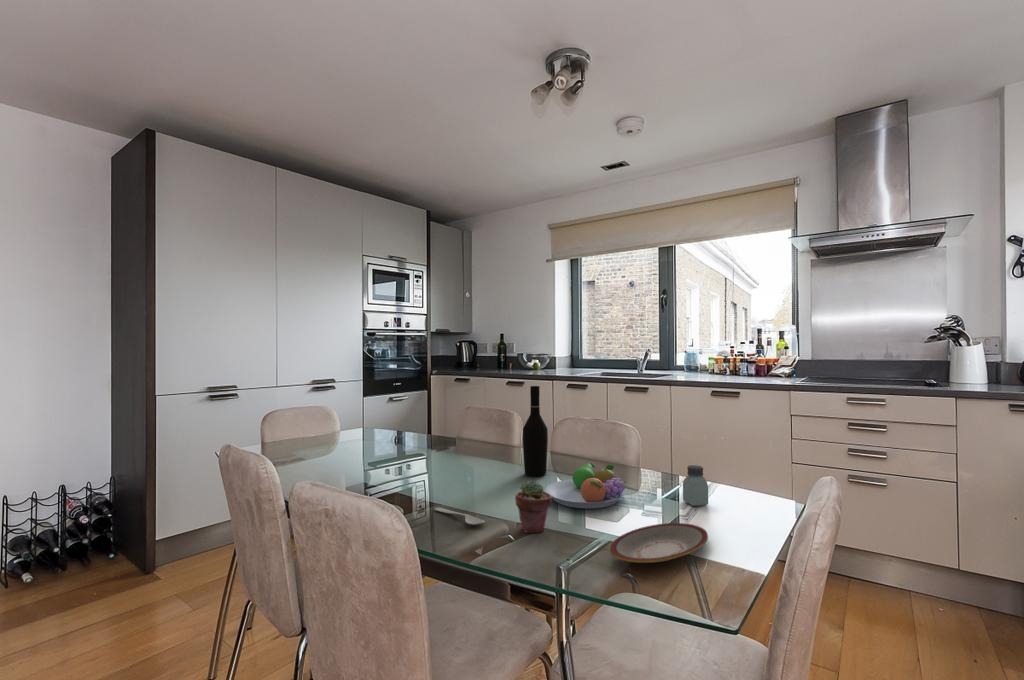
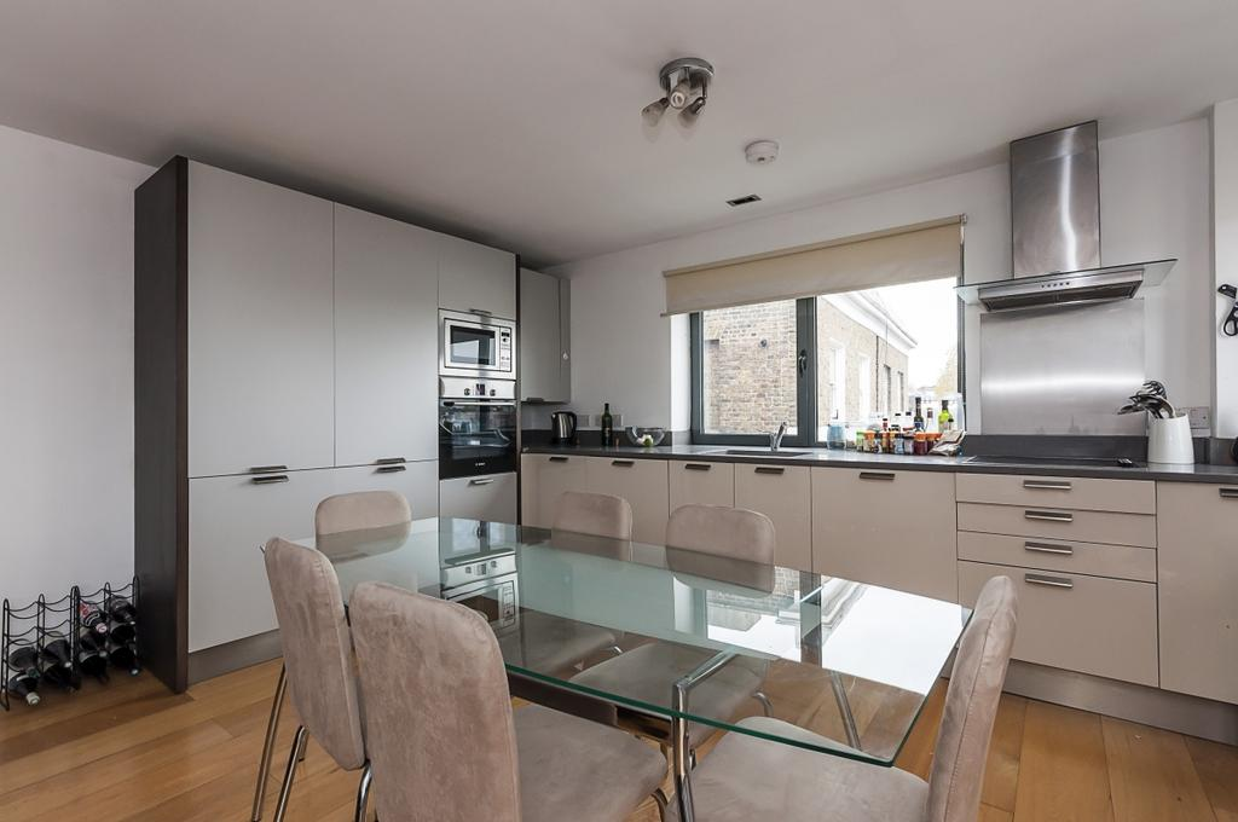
- saltshaker (695, 484)
- wine bottle (535, 430)
- plate (660, 545)
- potted succulent (533, 504)
- spoon (458, 514)
- fruit bowl (586, 481)
